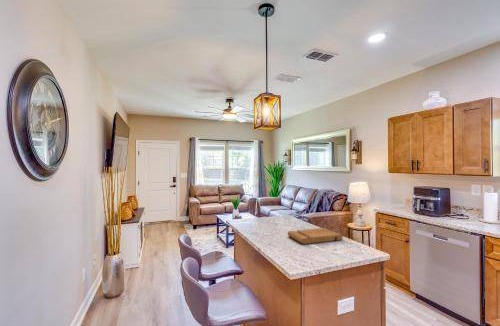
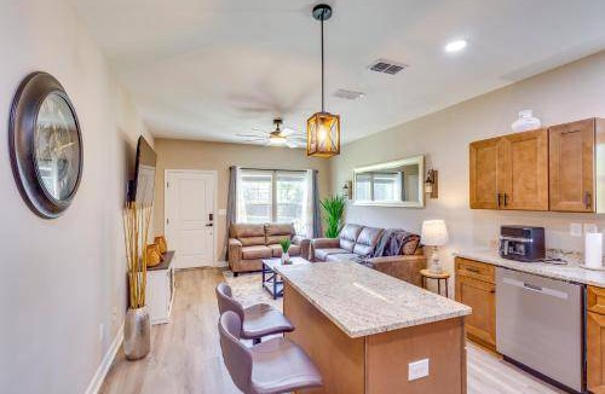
- cutting board (314, 235)
